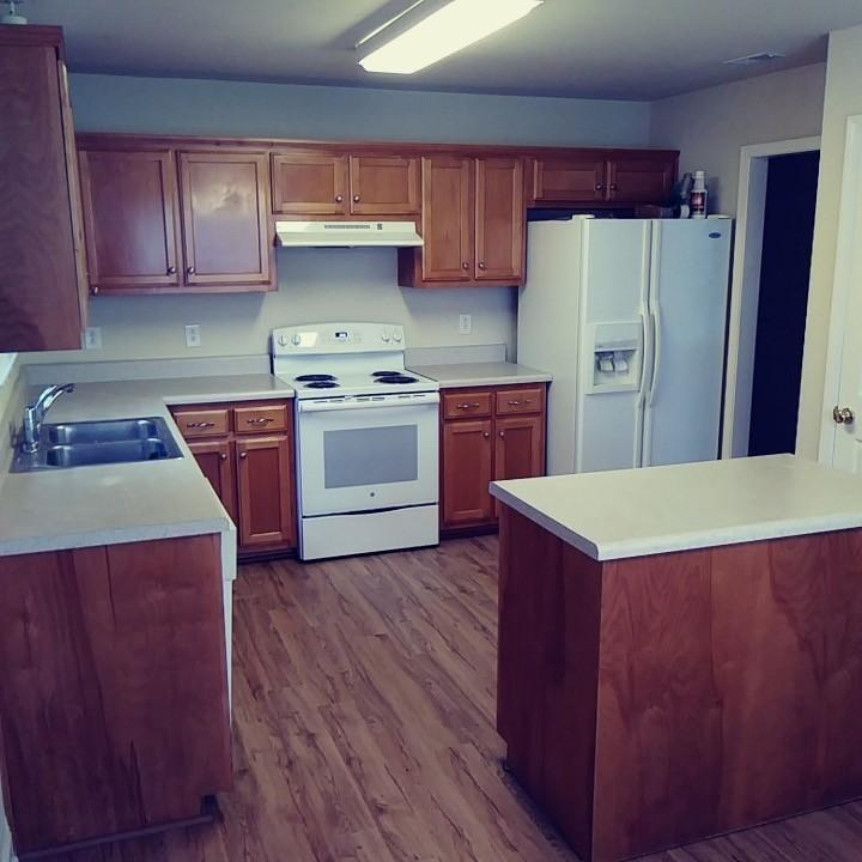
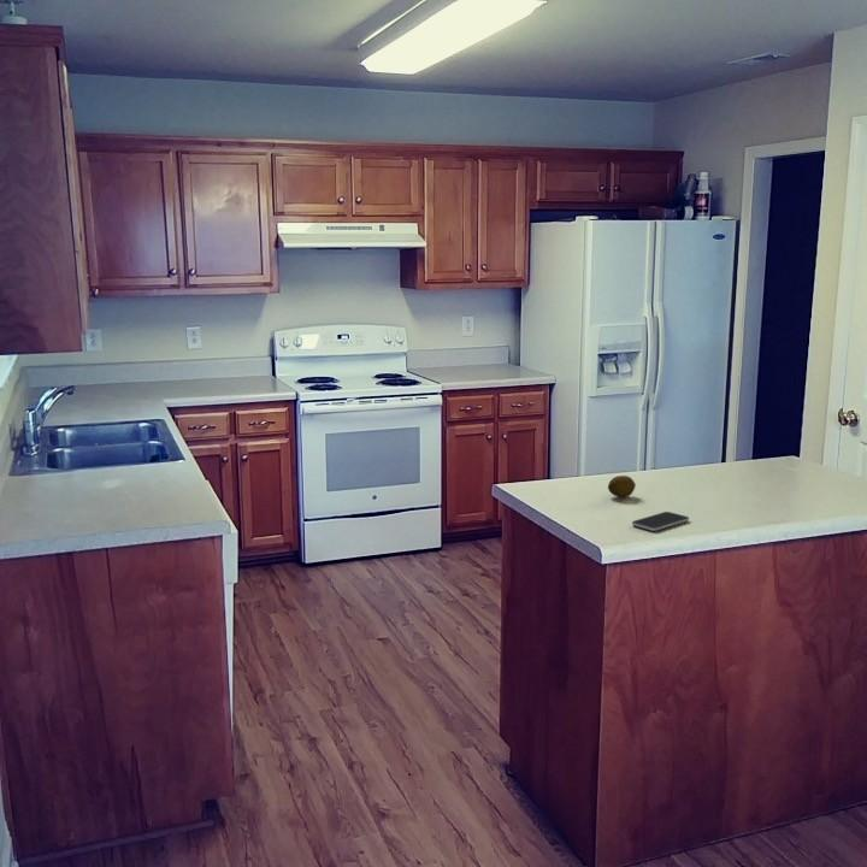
+ smartphone (660, 520)
+ fruit (621, 485)
